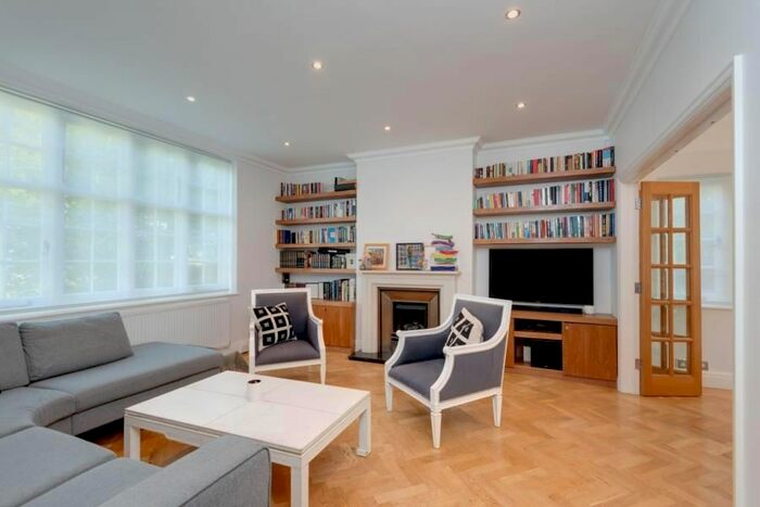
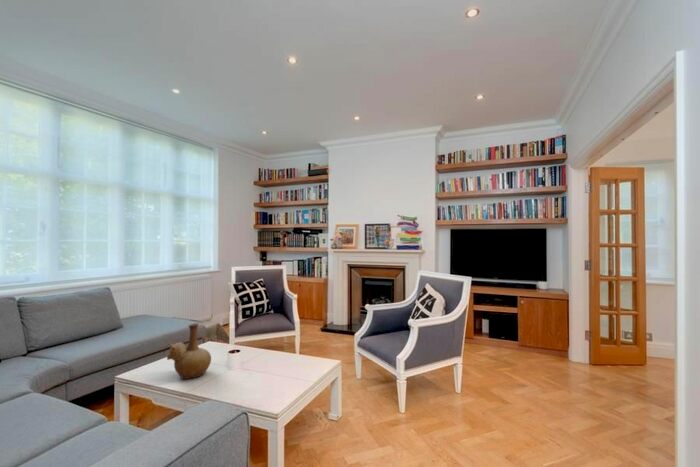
+ vase (189, 349)
